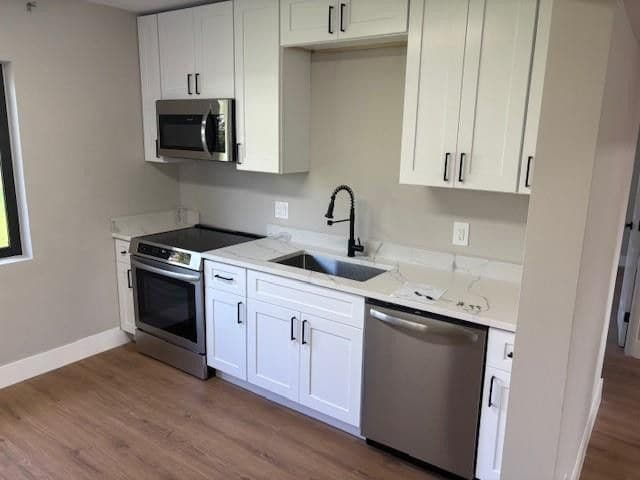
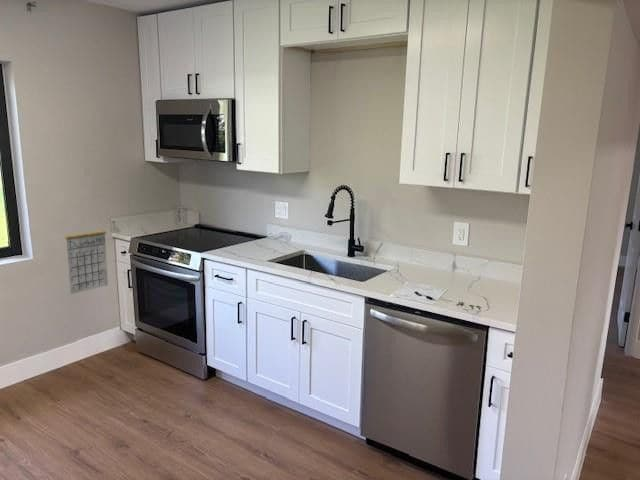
+ calendar (87, 255)
